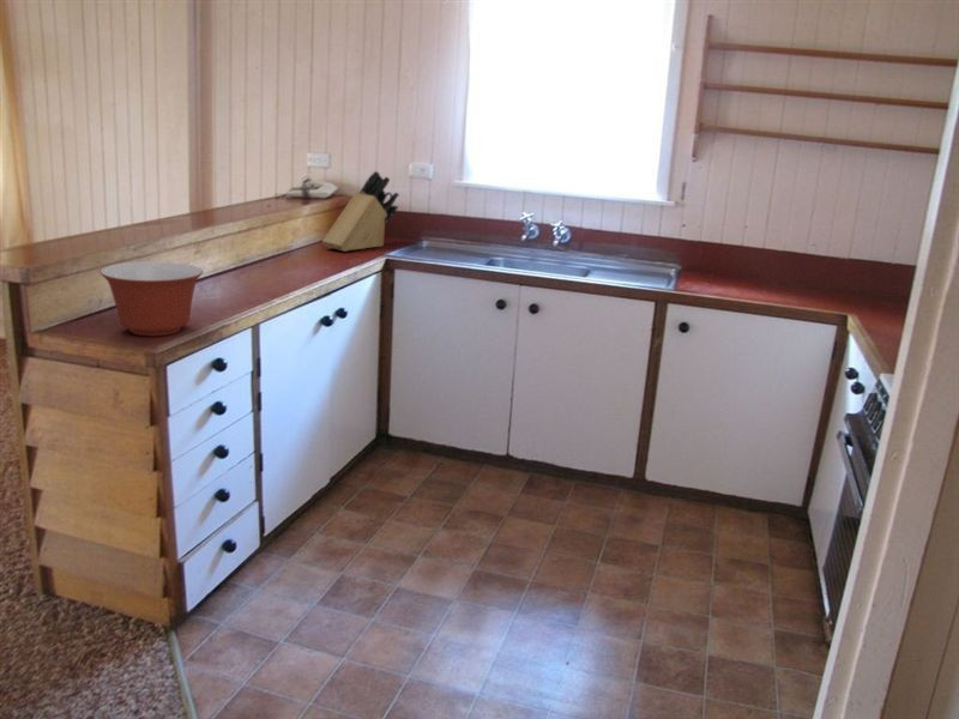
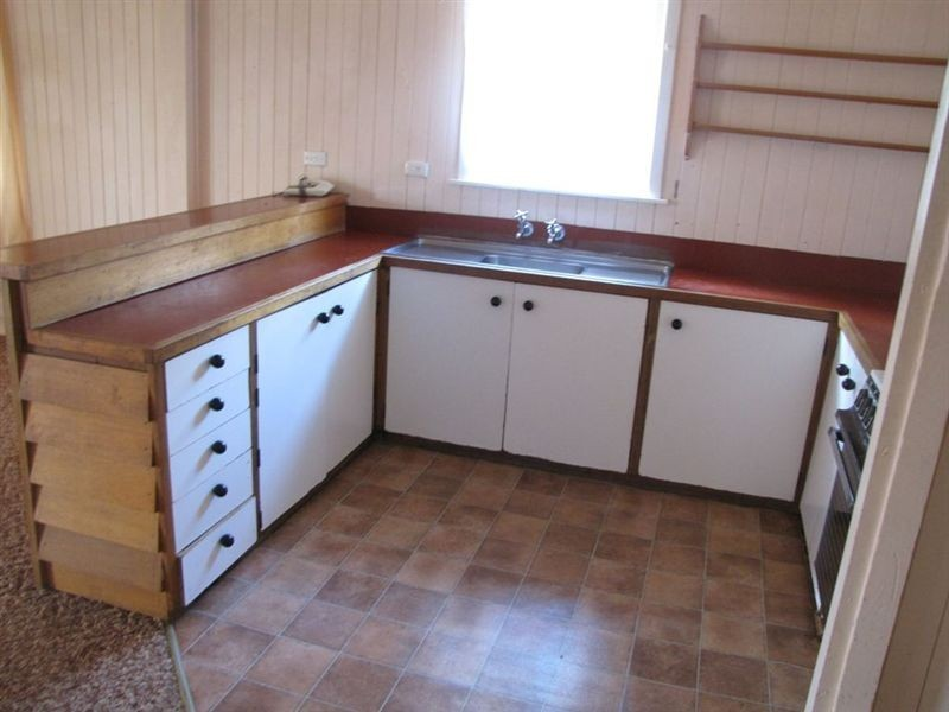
- mixing bowl (153, 300)
- knife block (362, 210)
